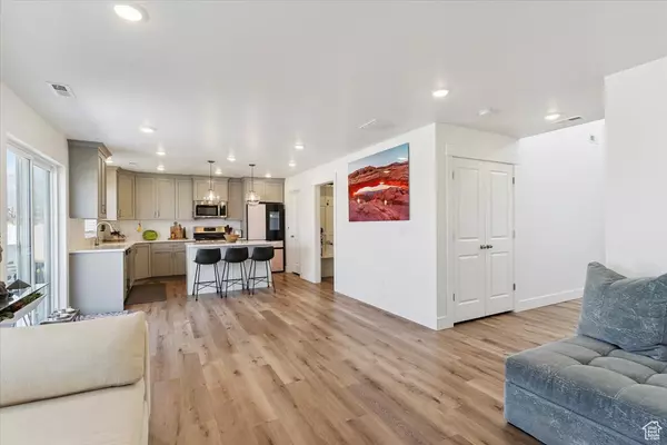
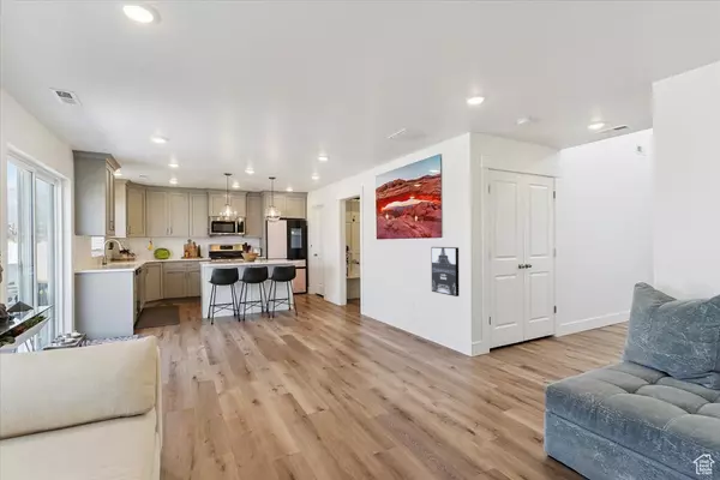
+ wall art (444, 270)
